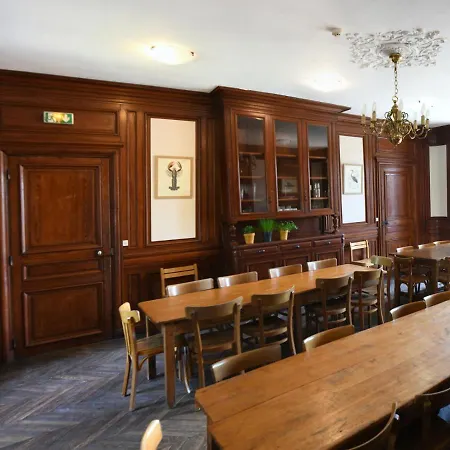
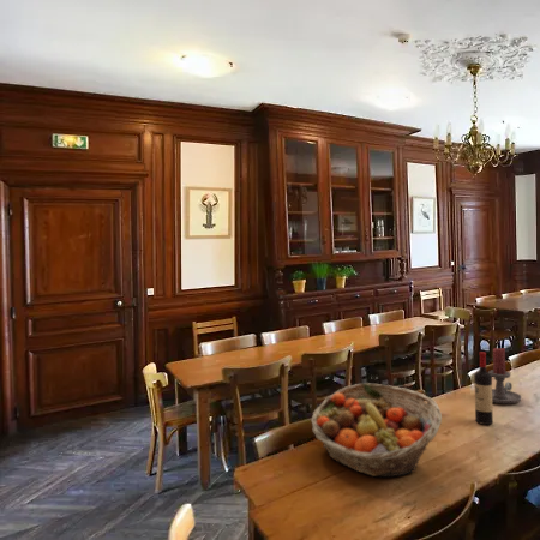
+ candle holder (502, 372)
+ fruit basket (372, 425)
+ wine bottle (482, 386)
